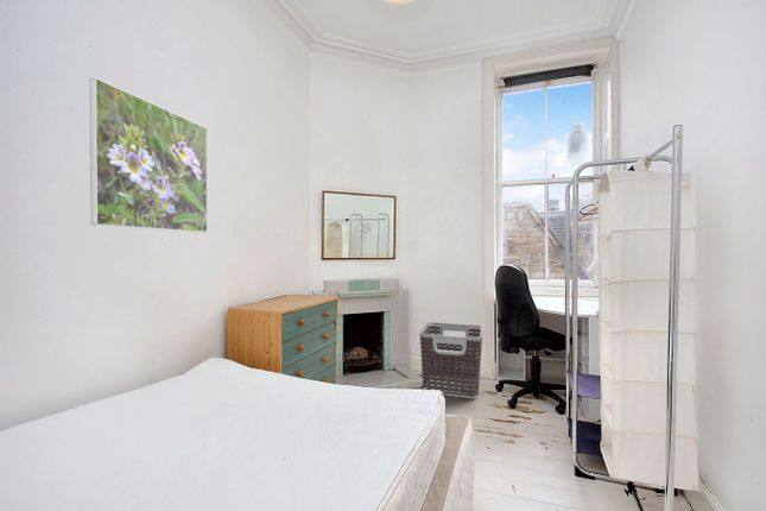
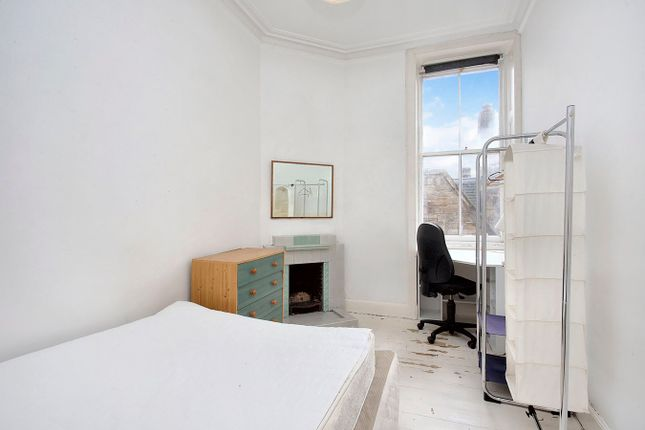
- clothes hamper (451, 357)
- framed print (158, 168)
